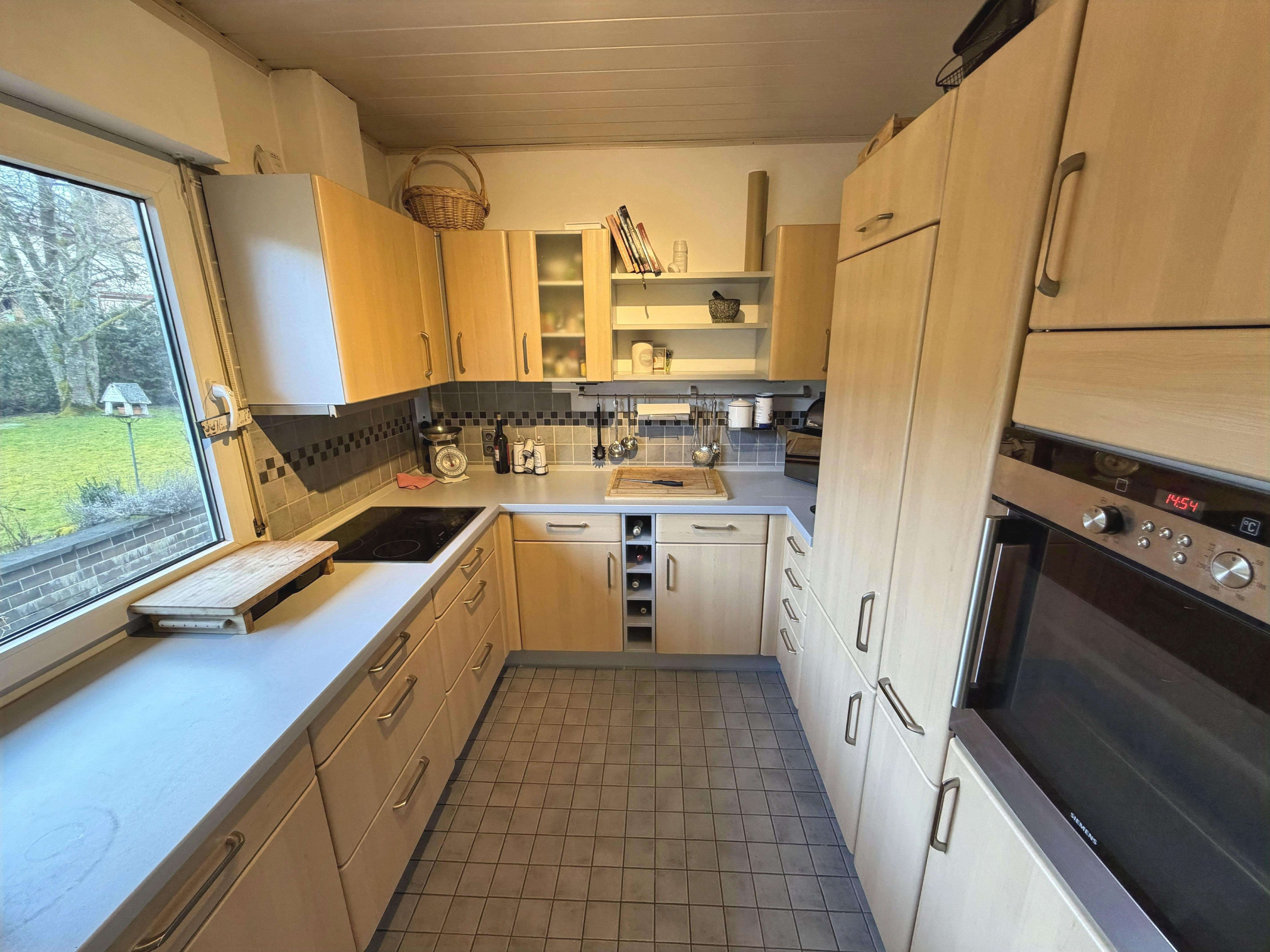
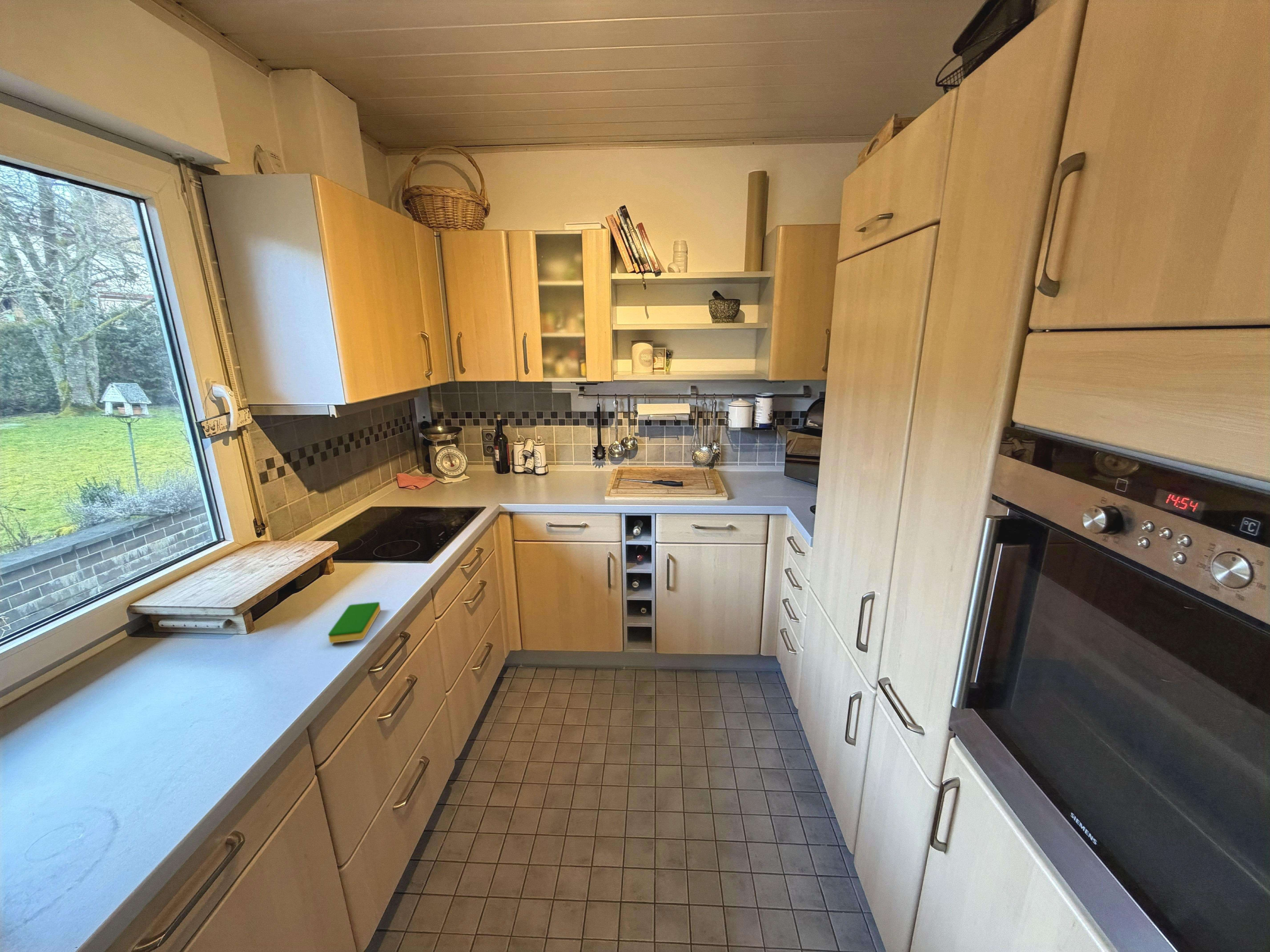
+ dish sponge (356, 621)
